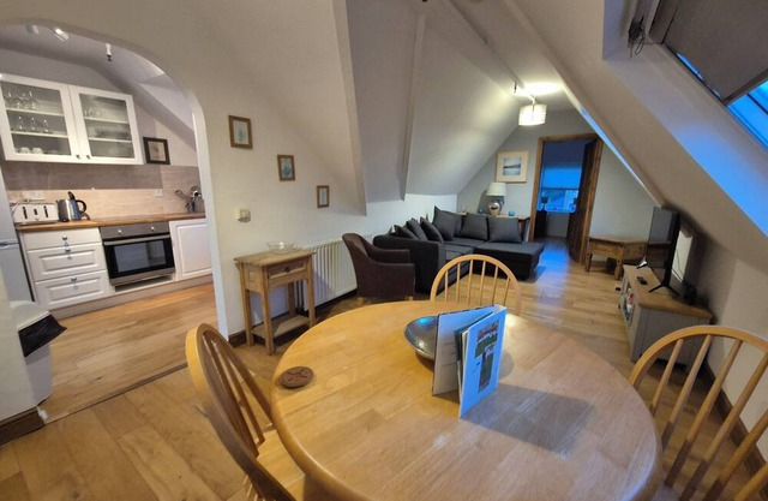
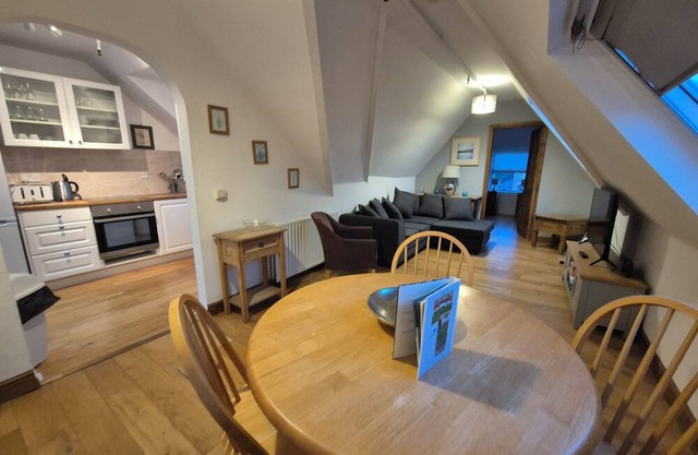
- coaster (296, 376)
